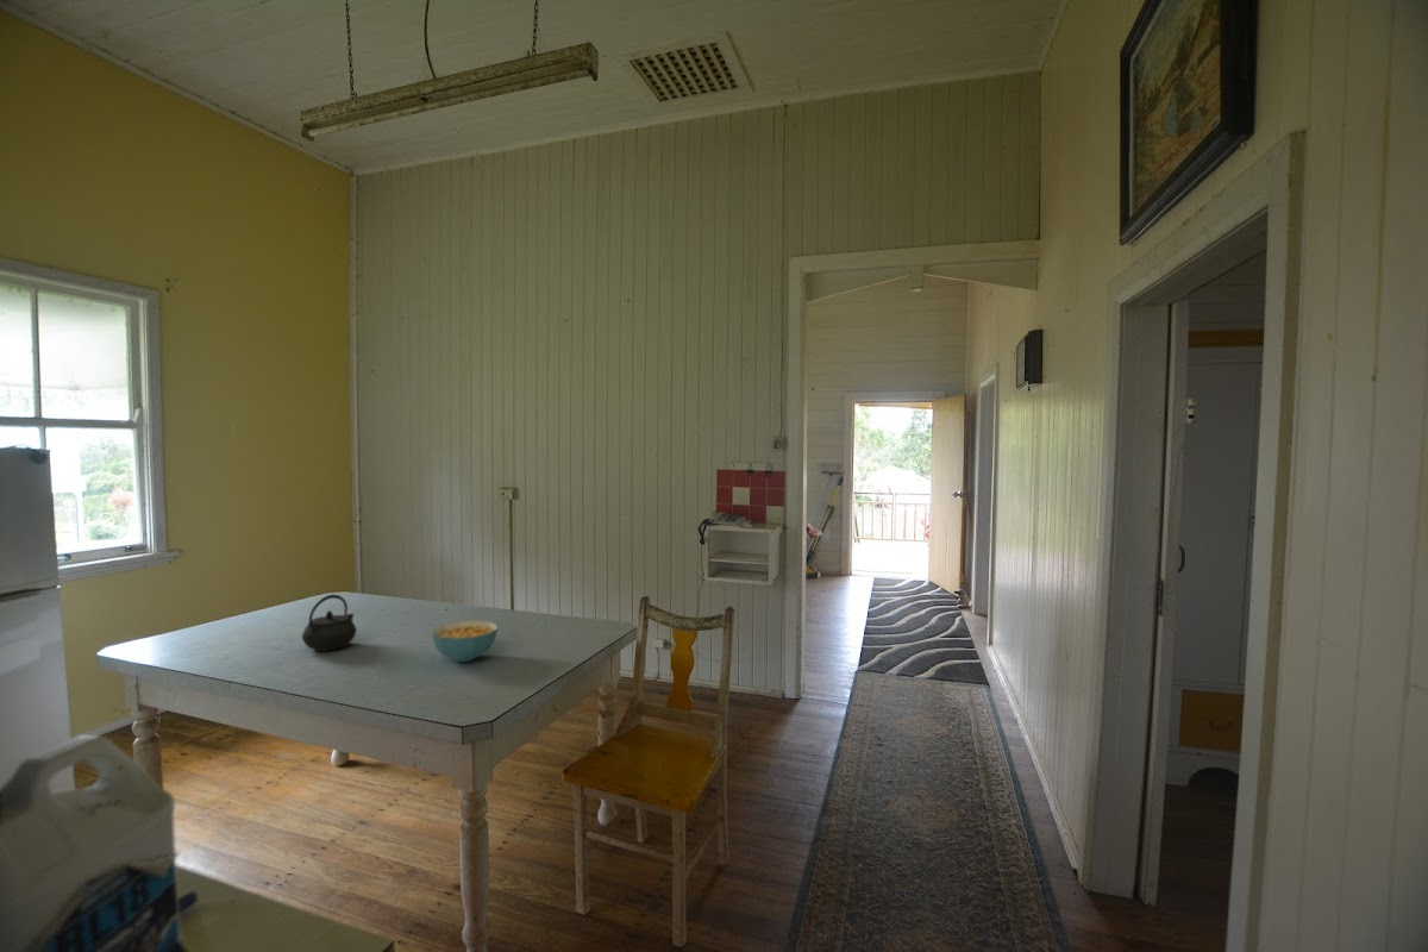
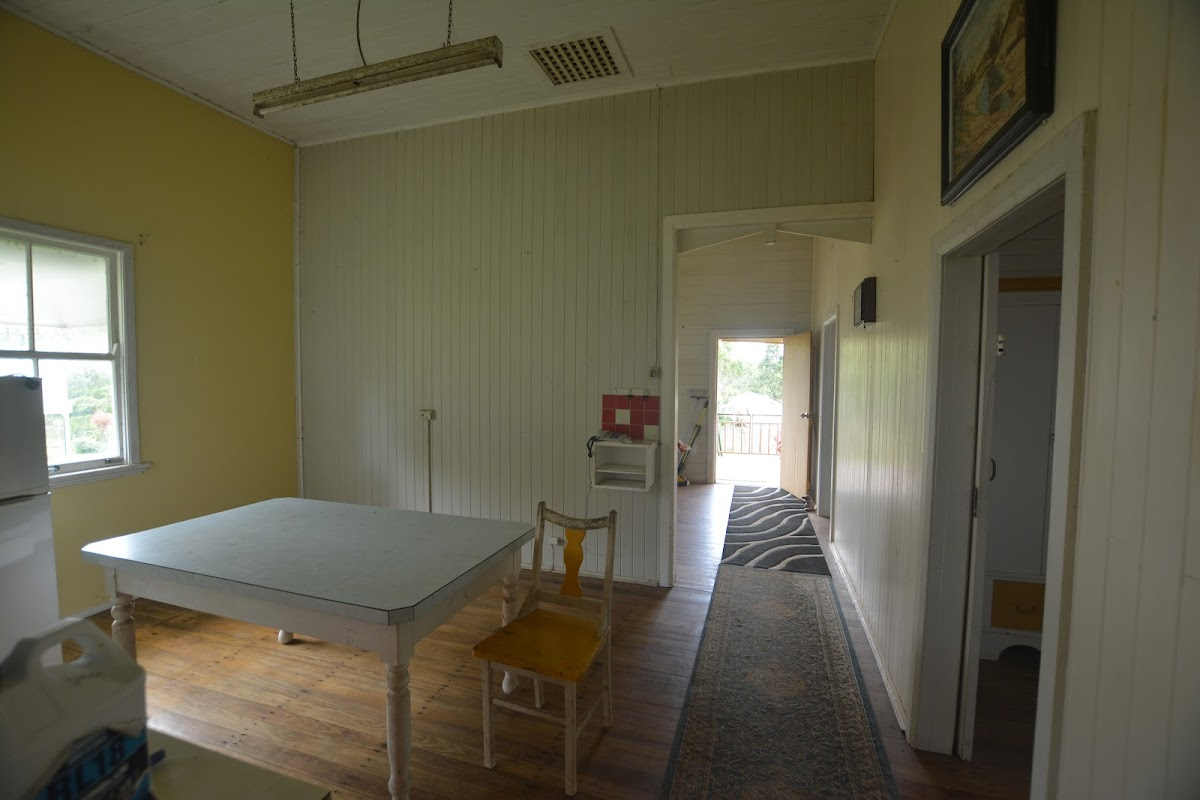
- cereal bowl (465, 644)
- kettle (332, 620)
